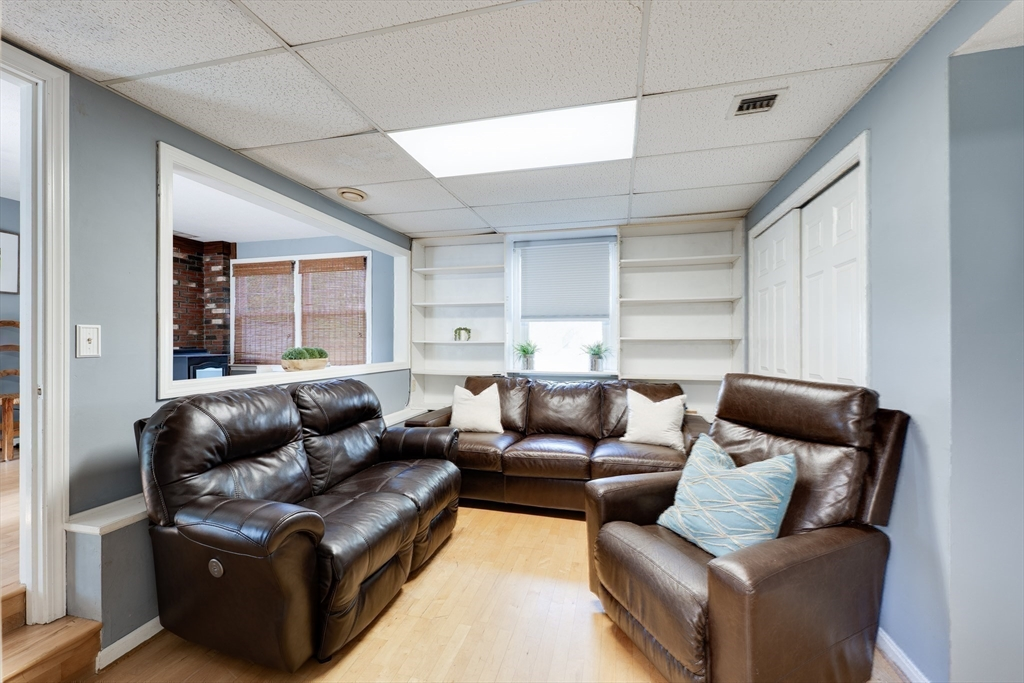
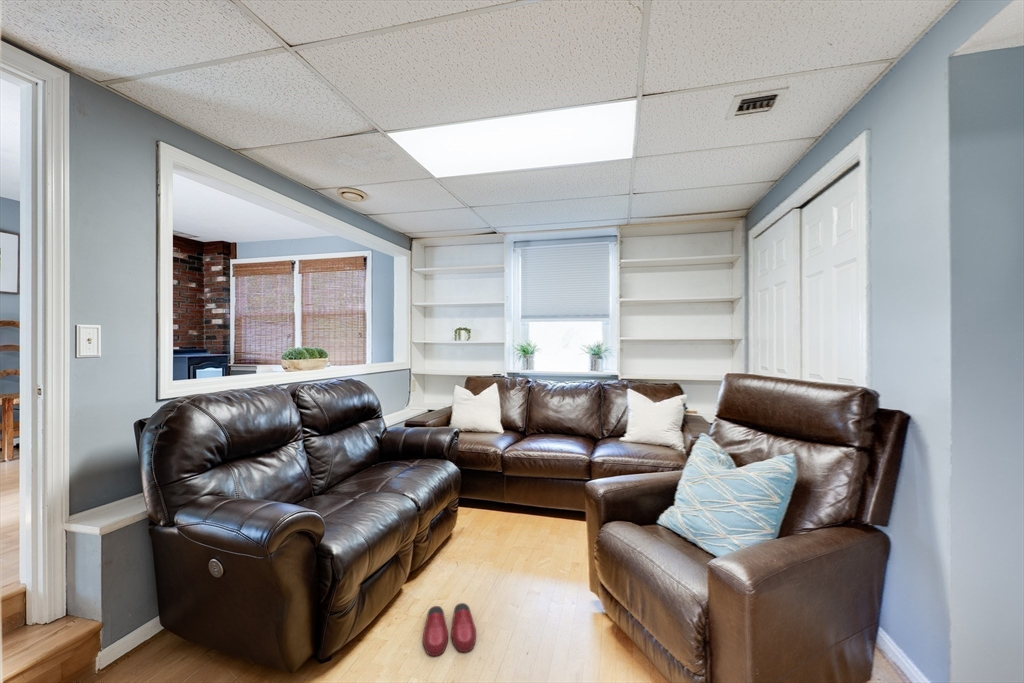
+ slippers (452, 623)
